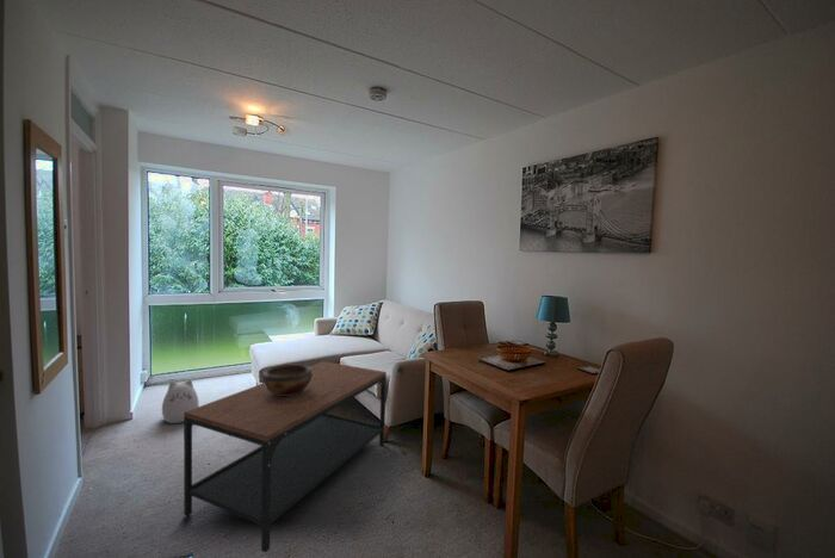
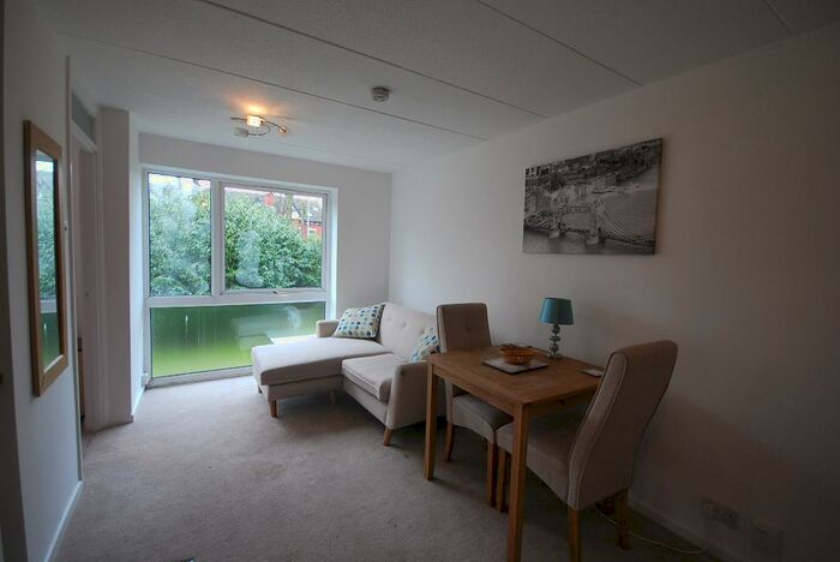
- plush toy (180, 399)
- coffee table (302, 430)
- decorative bowl (287, 380)
